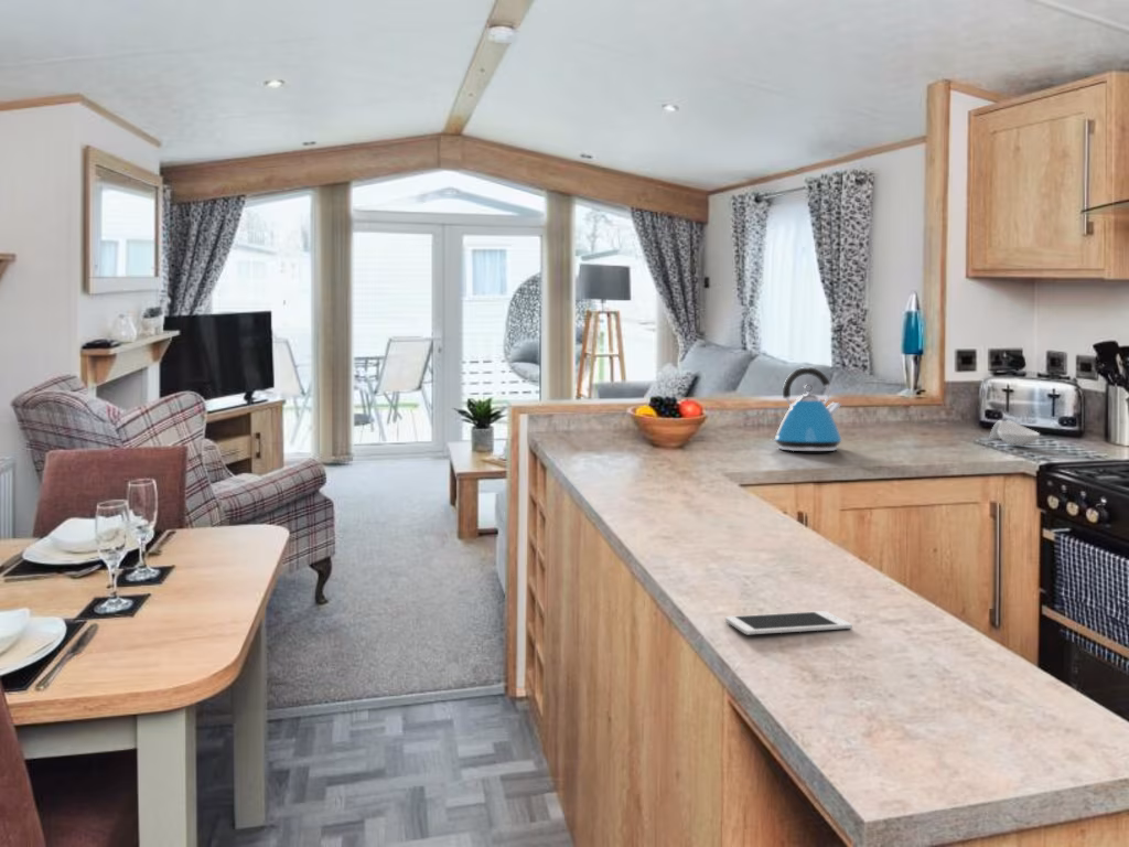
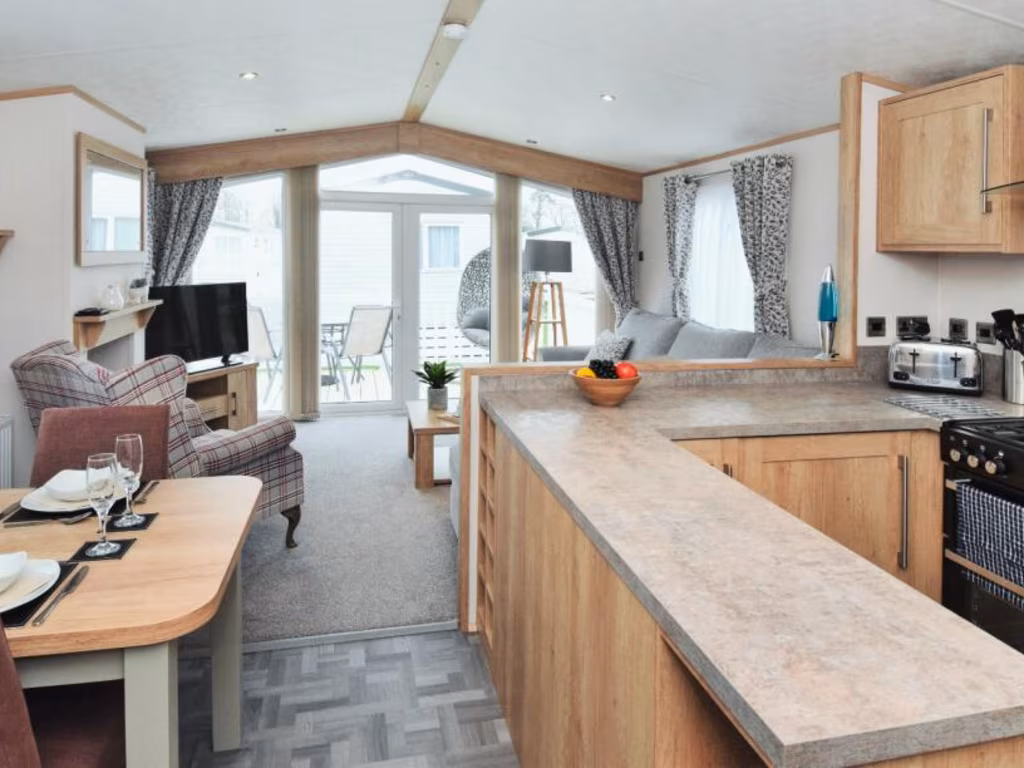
- kettle (806, 408)
- cell phone (787, 622)
- spoon rest (1010, 431)
